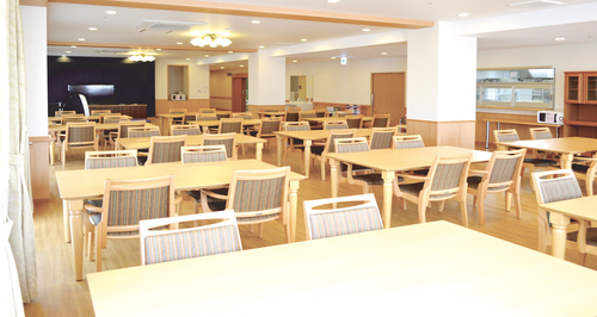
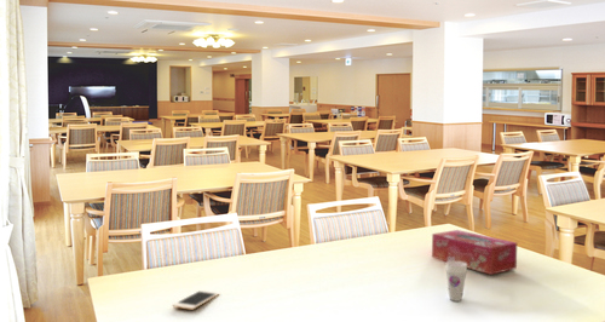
+ tissue box (472, 249)
+ cell phone (196, 299)
+ cup (455, 281)
